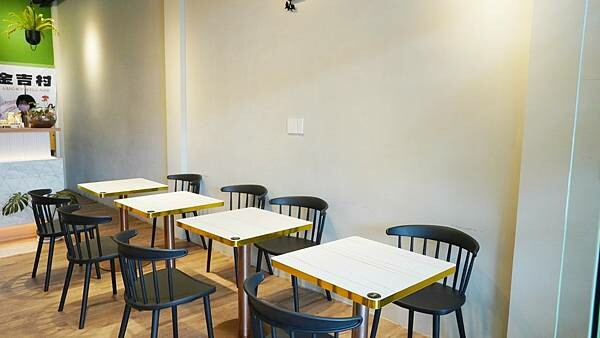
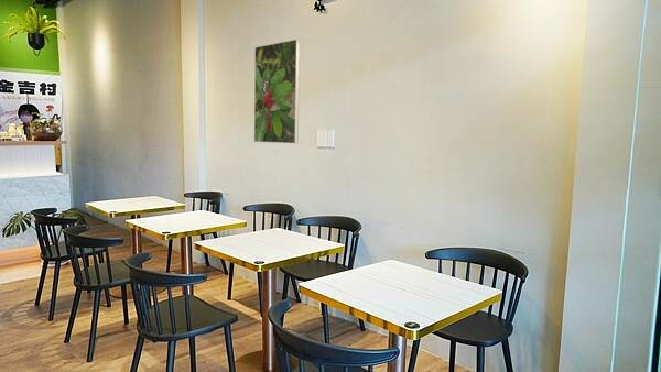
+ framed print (275, 94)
